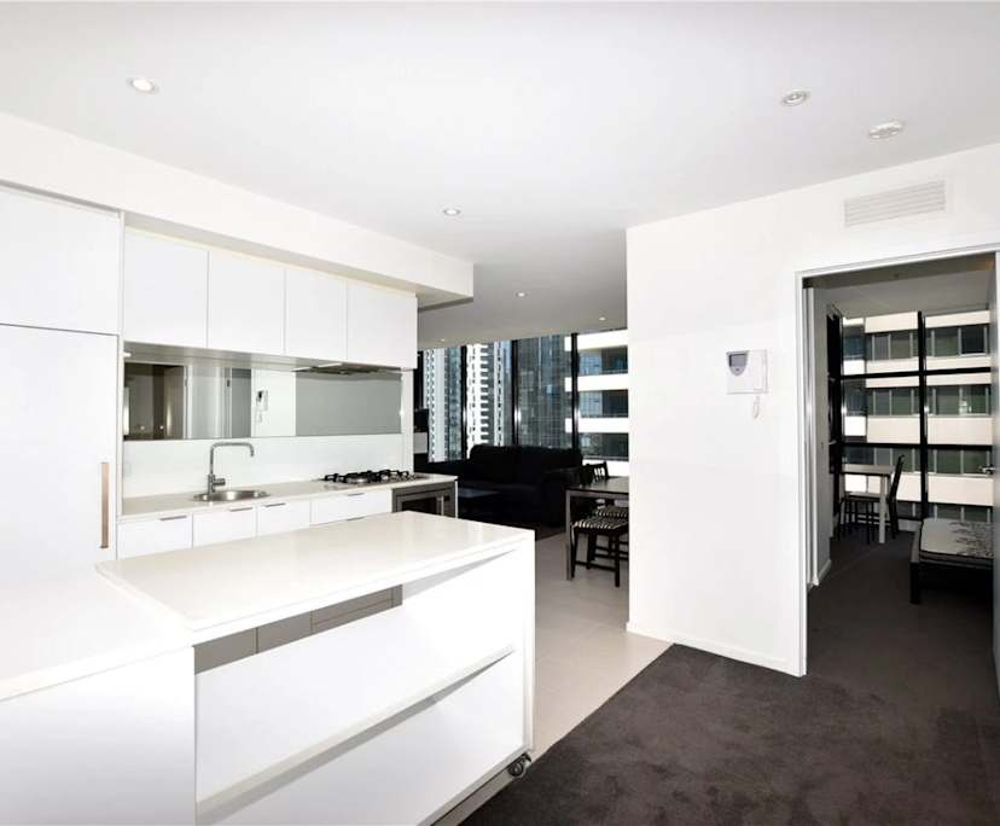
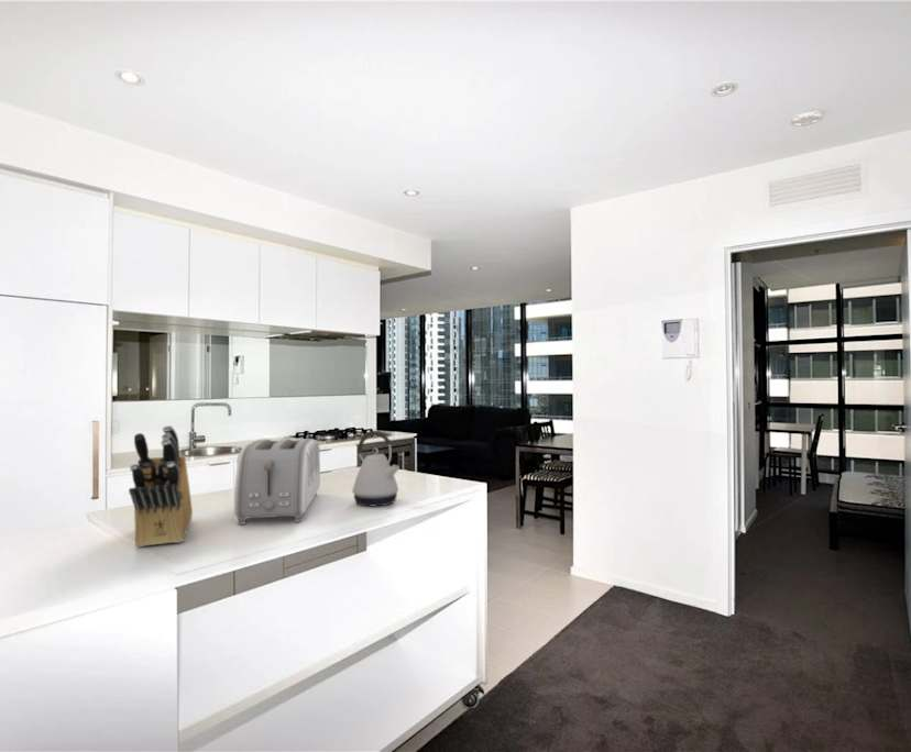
+ toaster (281, 474)
+ kettle (376, 466)
+ knife block (163, 479)
